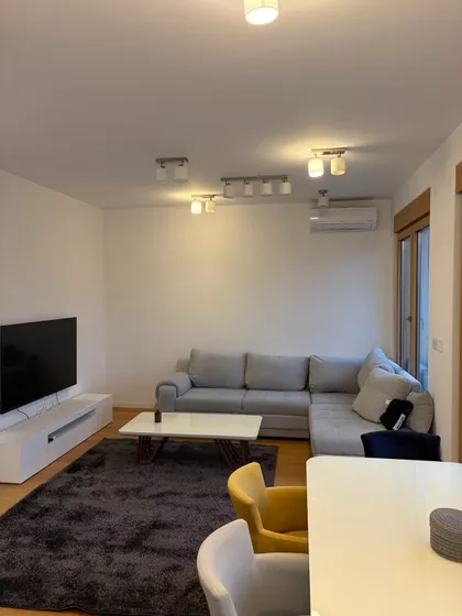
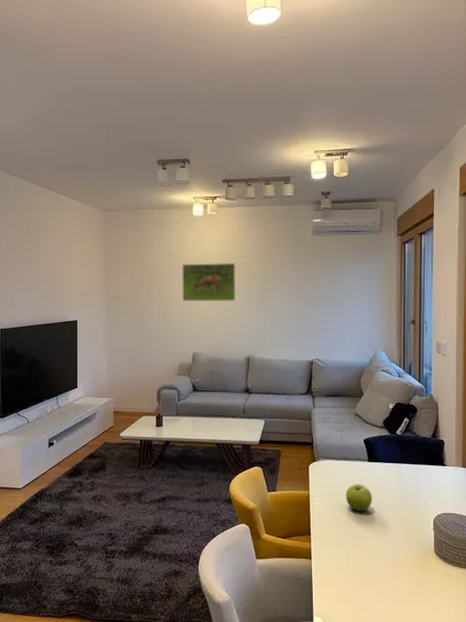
+ fruit (358, 496)
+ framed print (209, 282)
